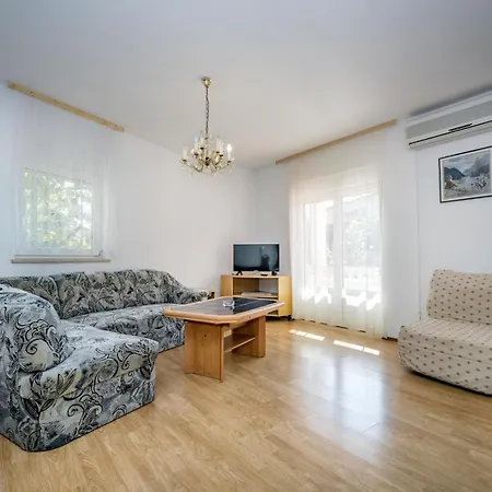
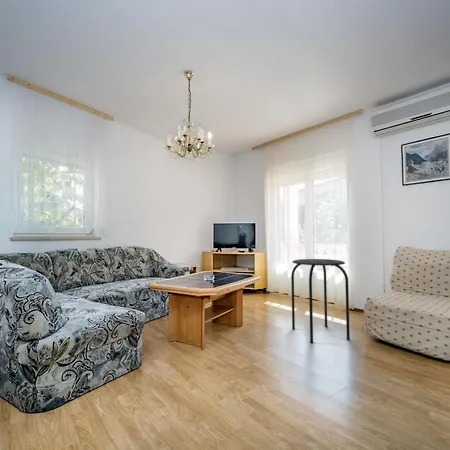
+ stool (324, 297)
